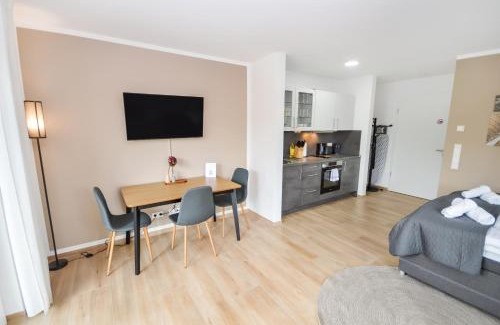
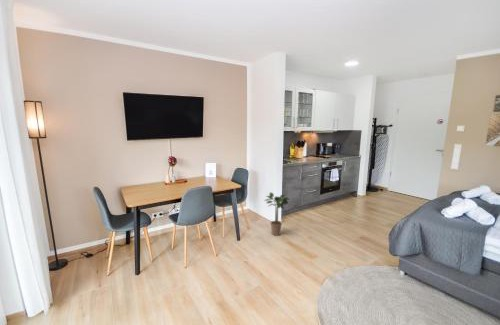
+ potted plant (277, 212)
